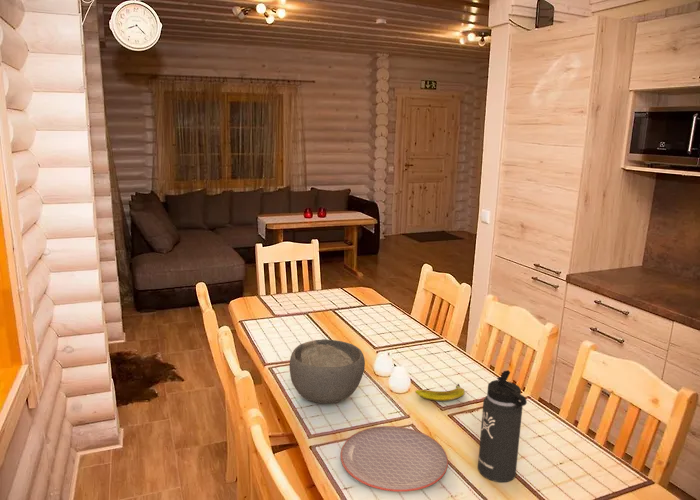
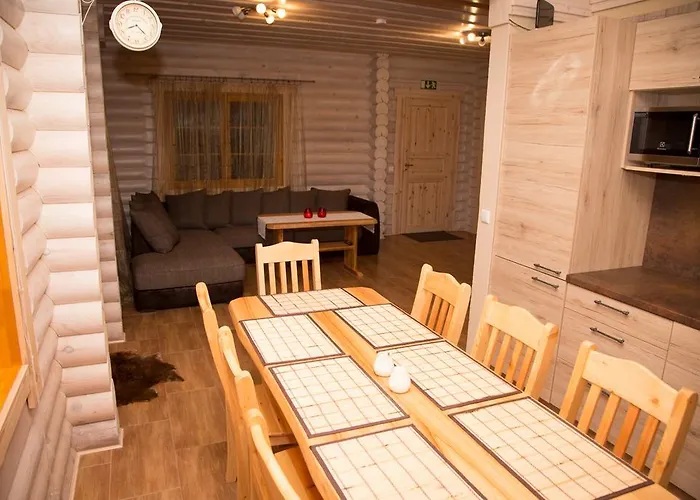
- banana (443, 392)
- thermos bottle (504, 423)
- plate (393, 458)
- bowl (326, 373)
